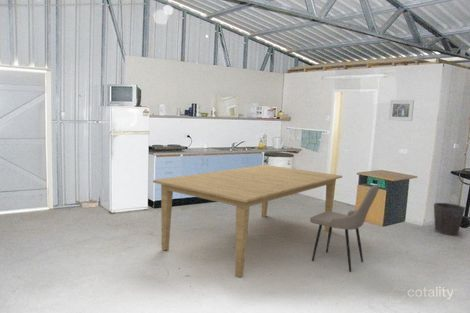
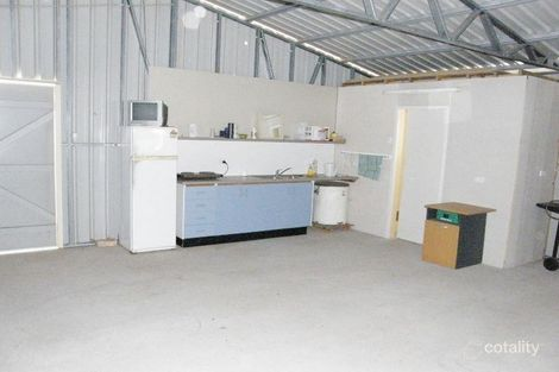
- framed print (400, 110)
- waste bin (447, 219)
- dining table (255, 204)
- dining chair (344, 222)
